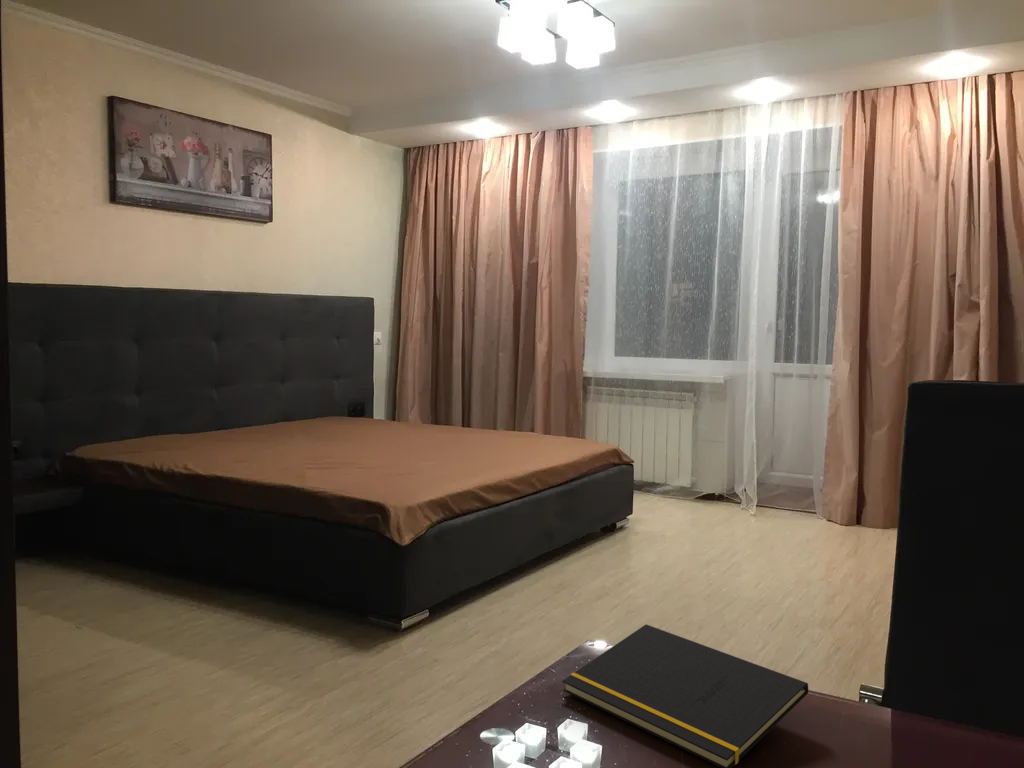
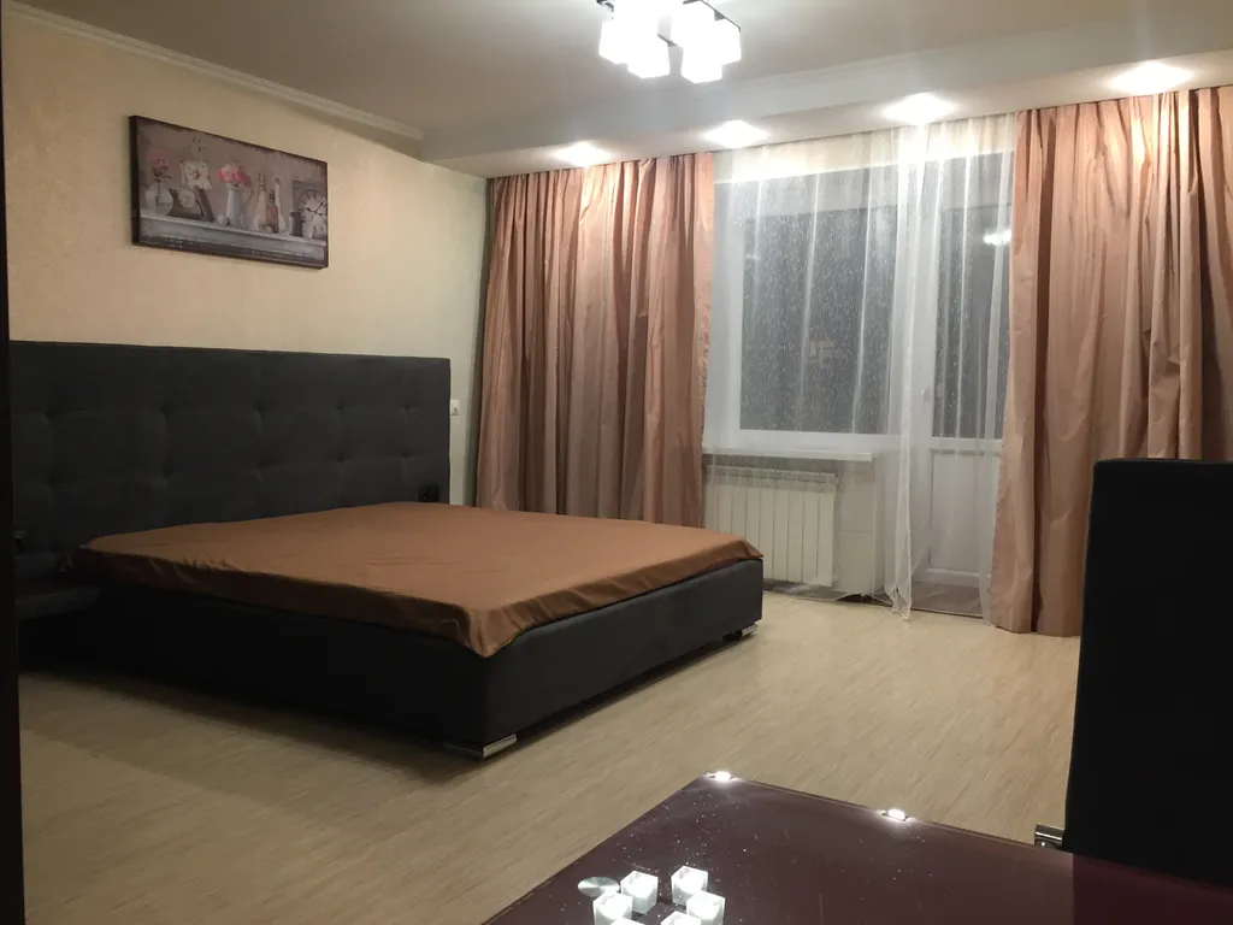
- notepad (681, 687)
